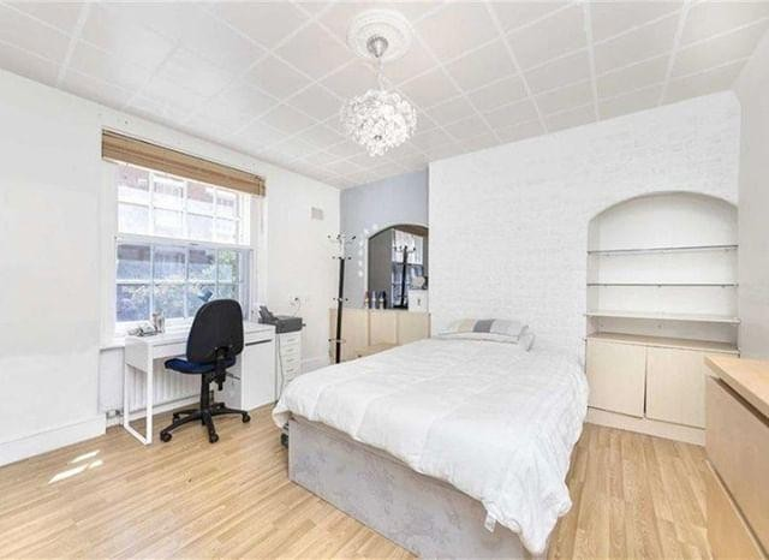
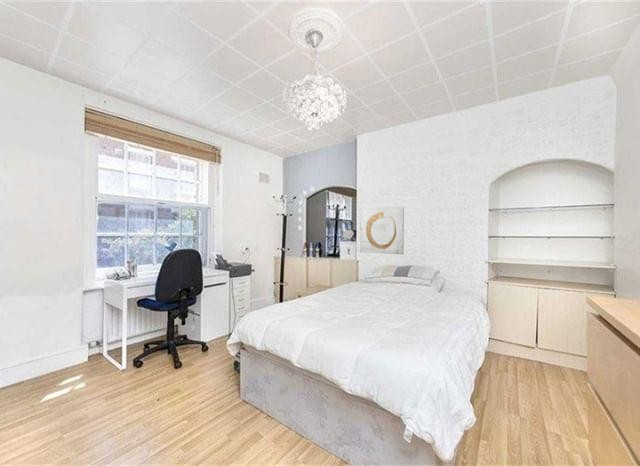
+ wall art (381, 230)
